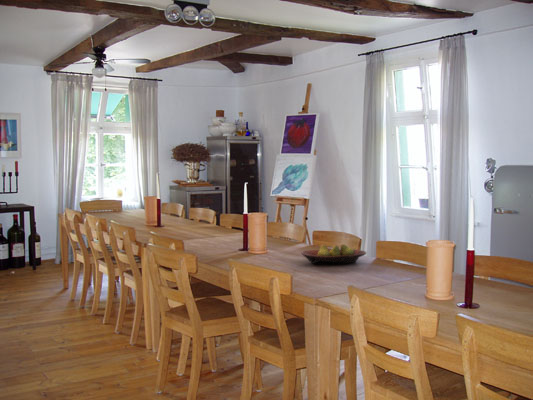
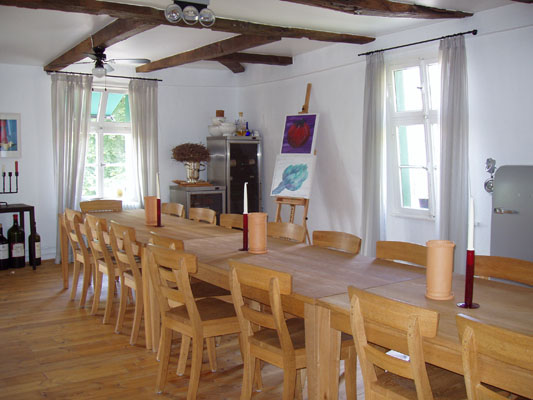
- fruit bowl (333, 253)
